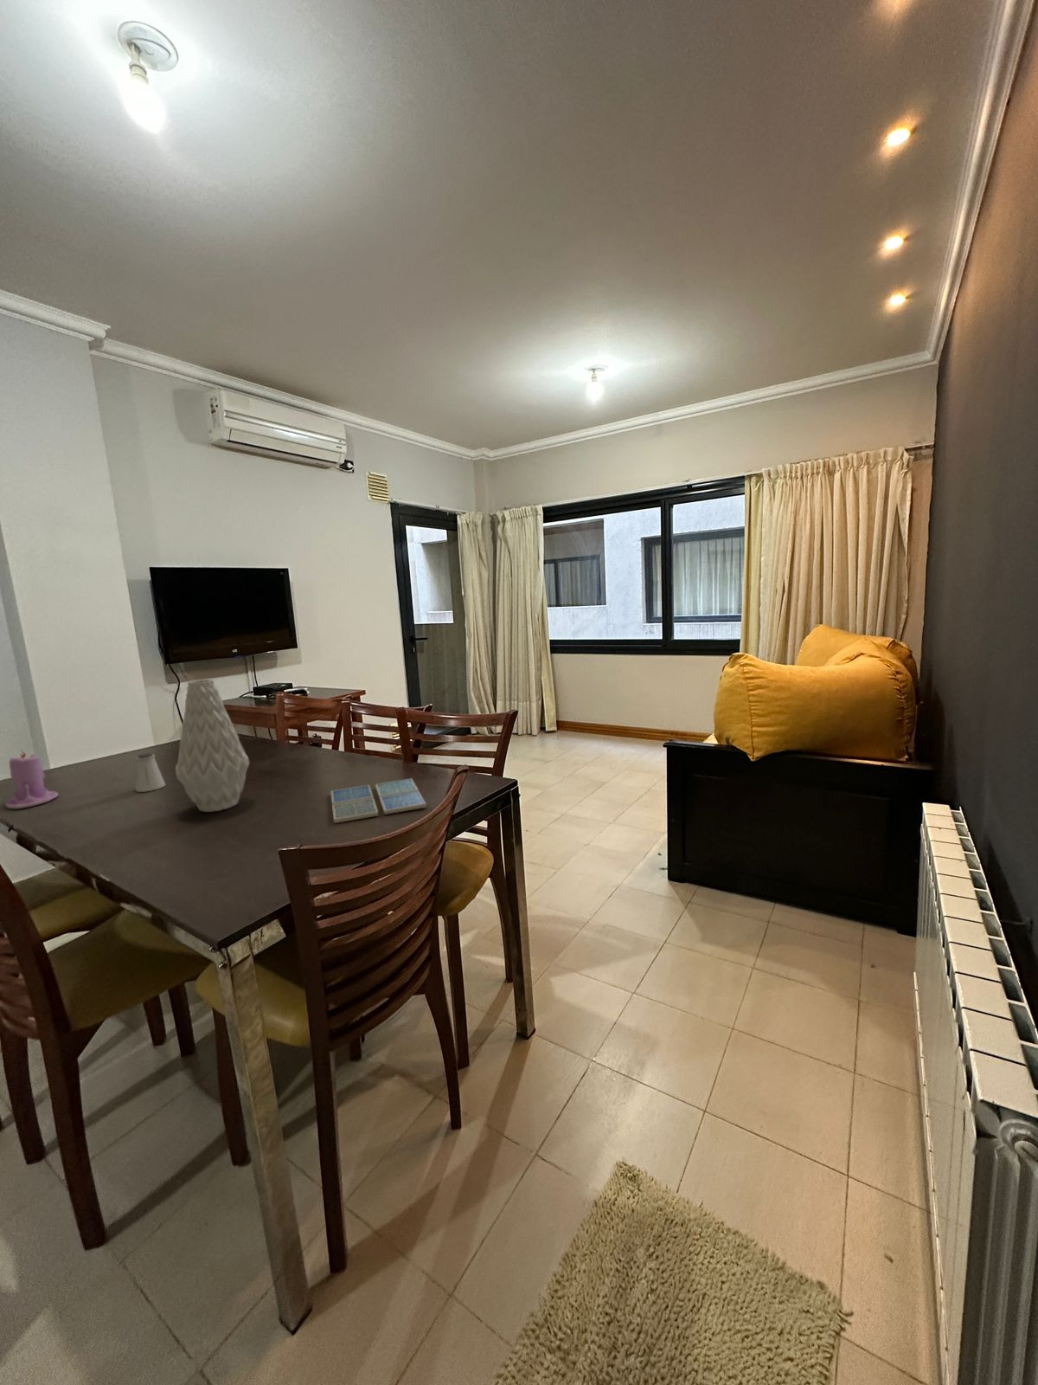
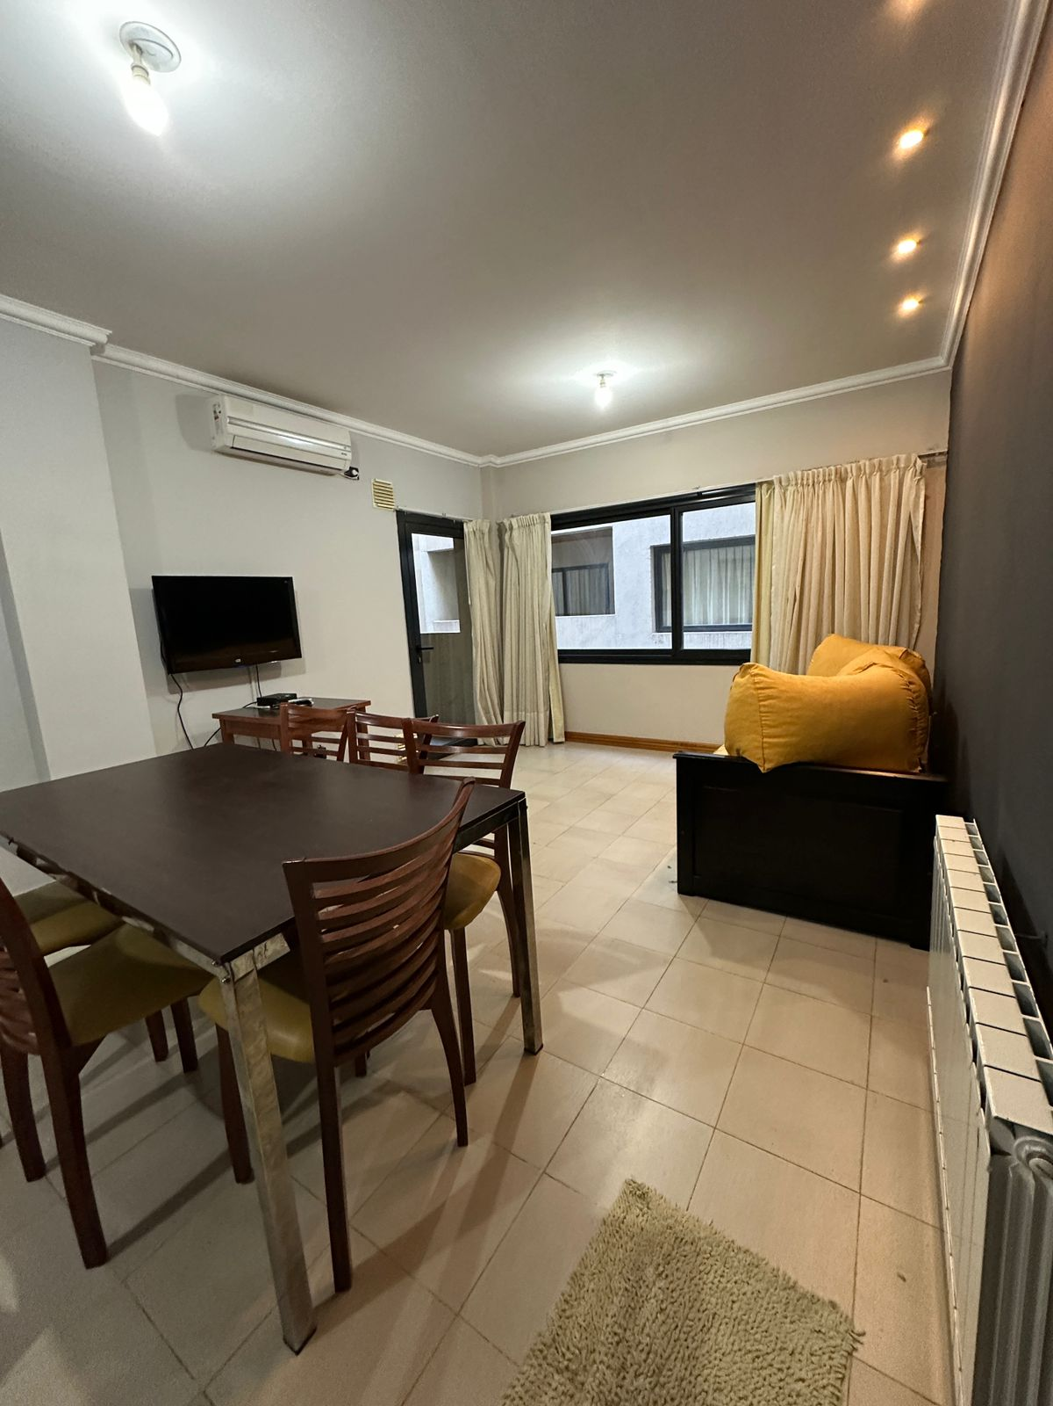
- drink coaster (378, 797)
- saltshaker (147, 770)
- candle (26, 774)
- vase (209, 744)
